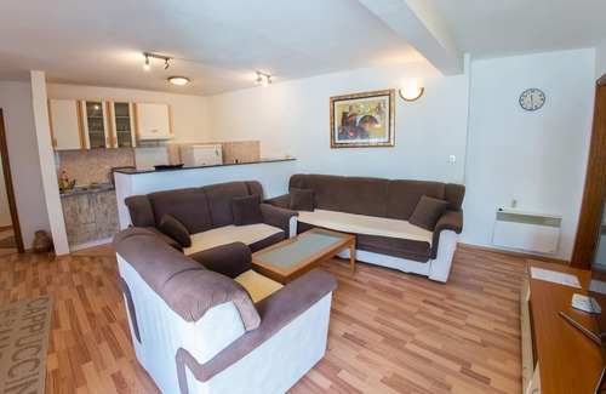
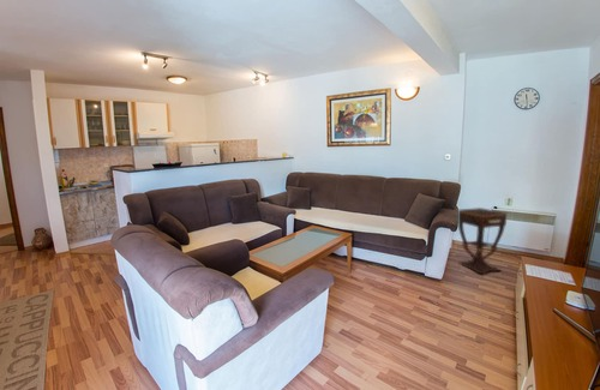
+ side table (480, 239)
